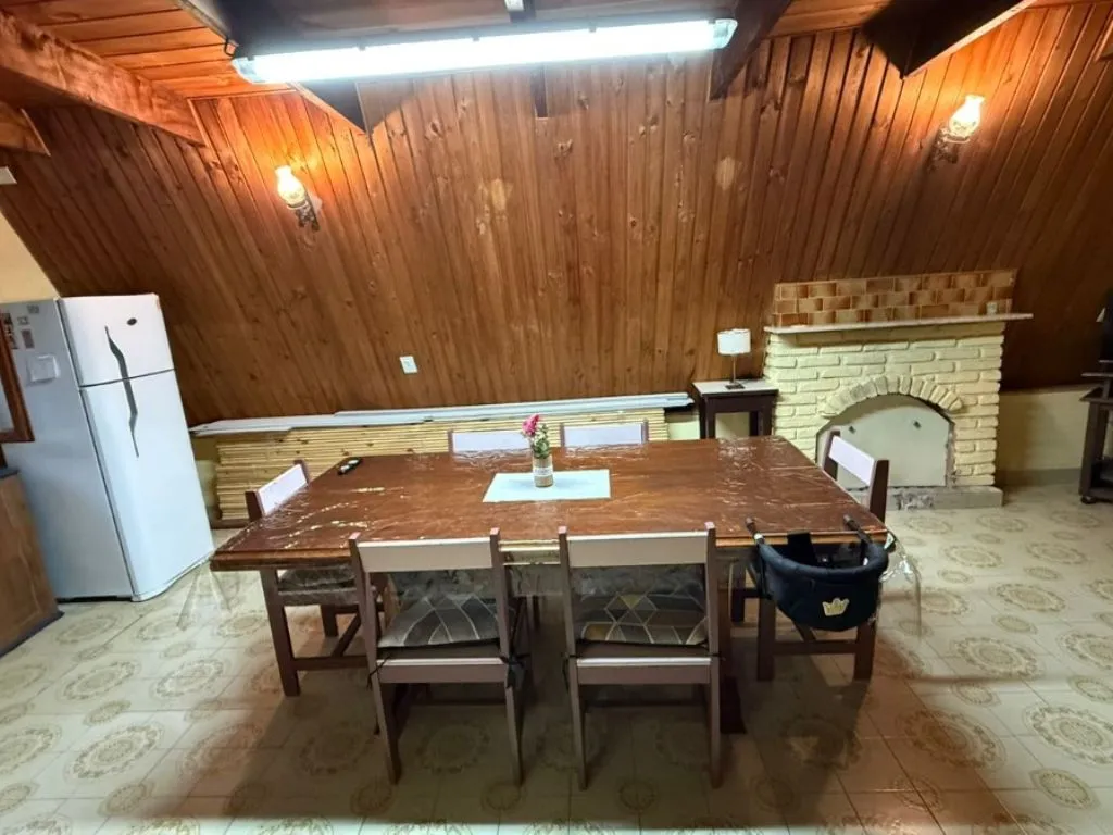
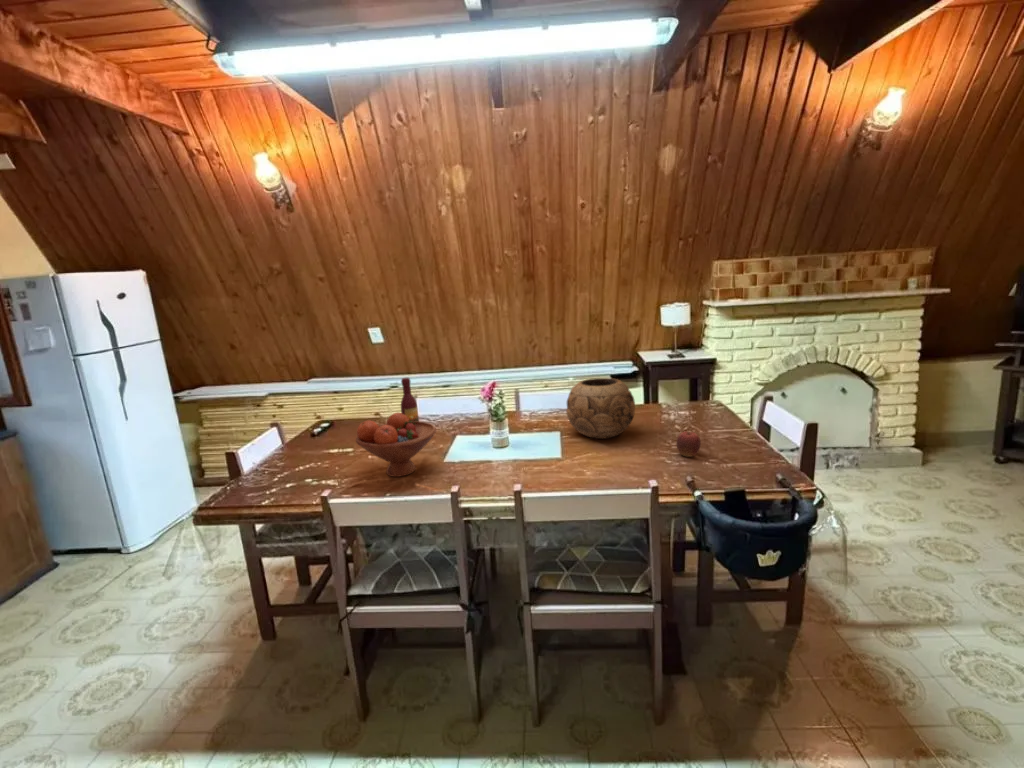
+ wine bottle (409, 411)
+ decorative bowl (600, 407)
+ apple (688, 442)
+ fruit bowl (397, 444)
